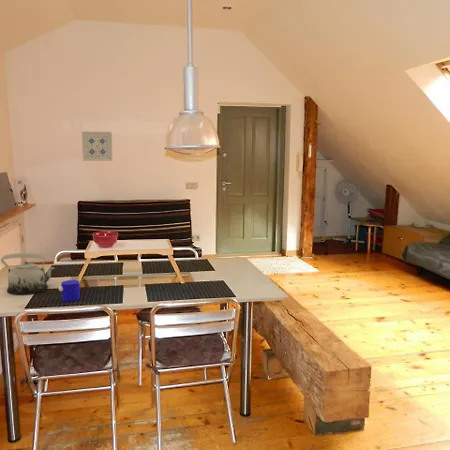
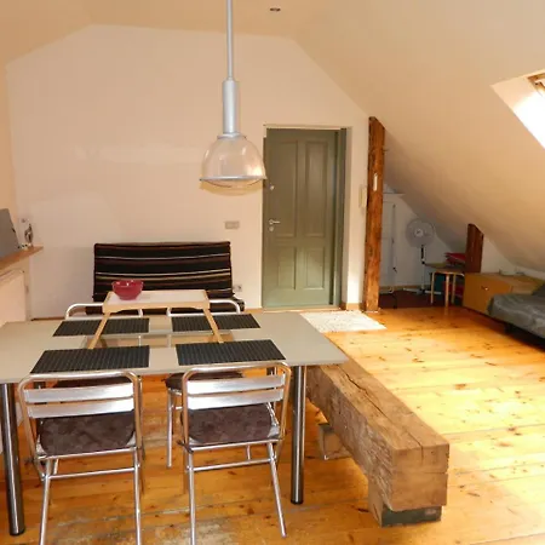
- teapot (30, 270)
- wall art (97, 146)
- cup (69, 290)
